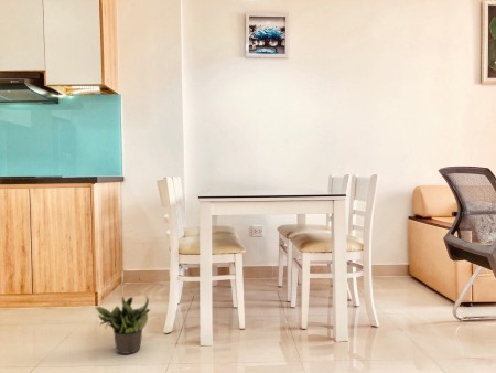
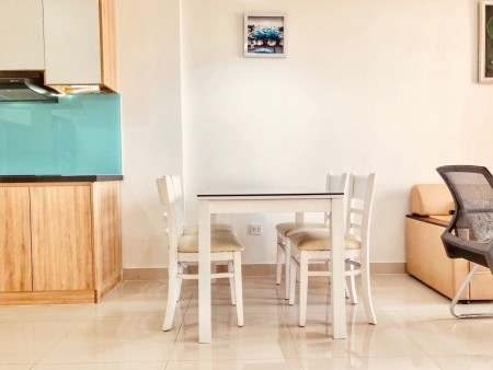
- potted plant (121, 321)
